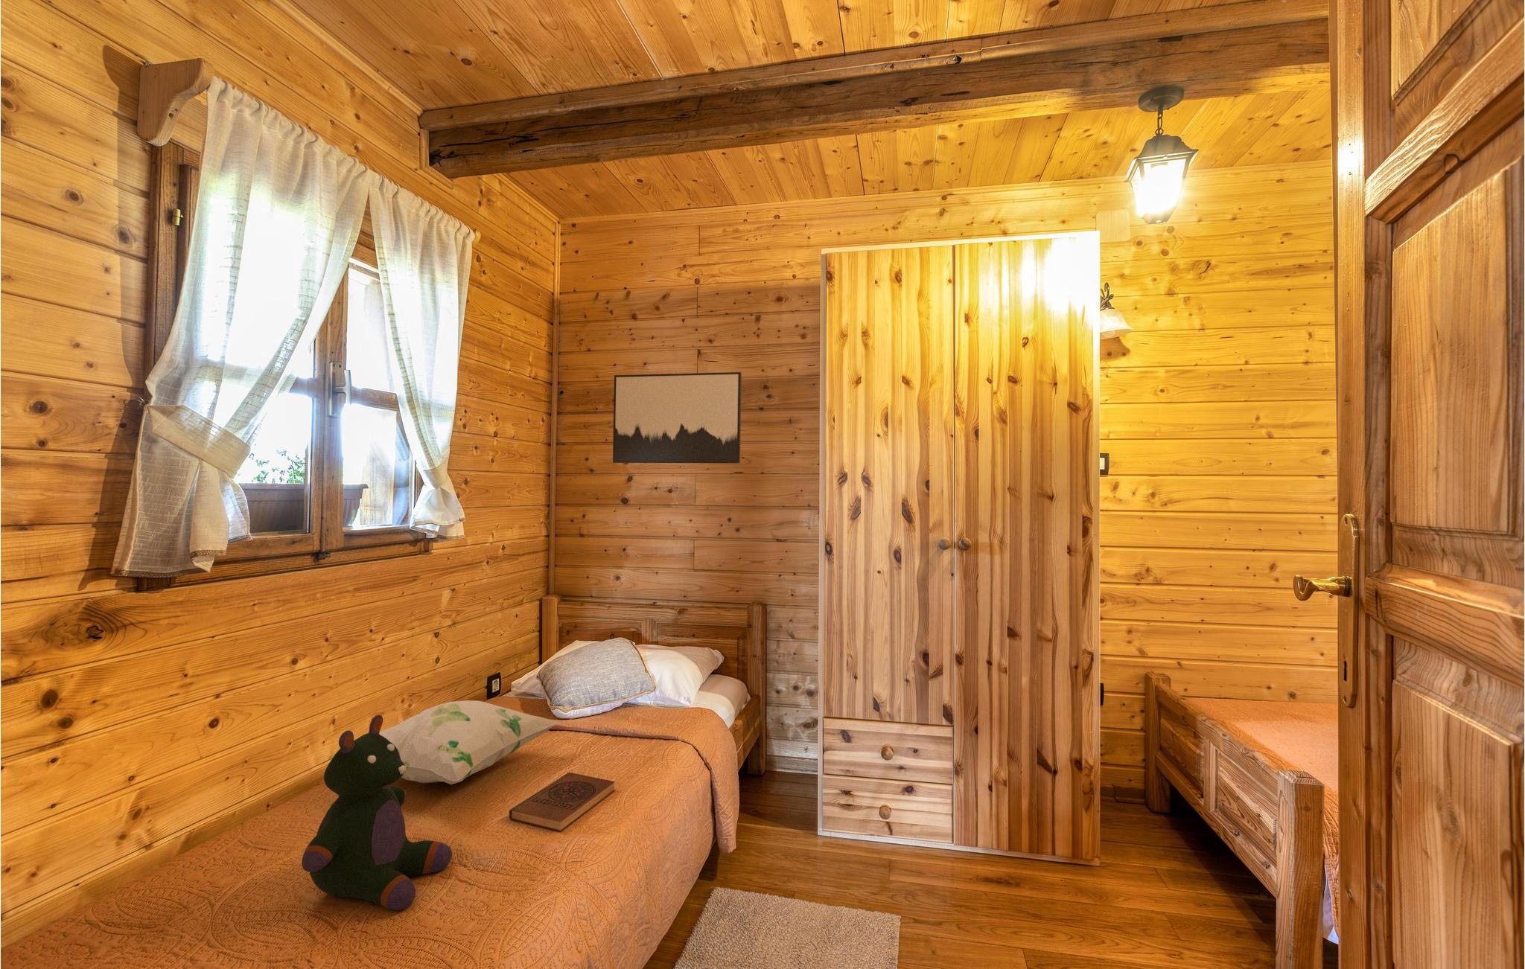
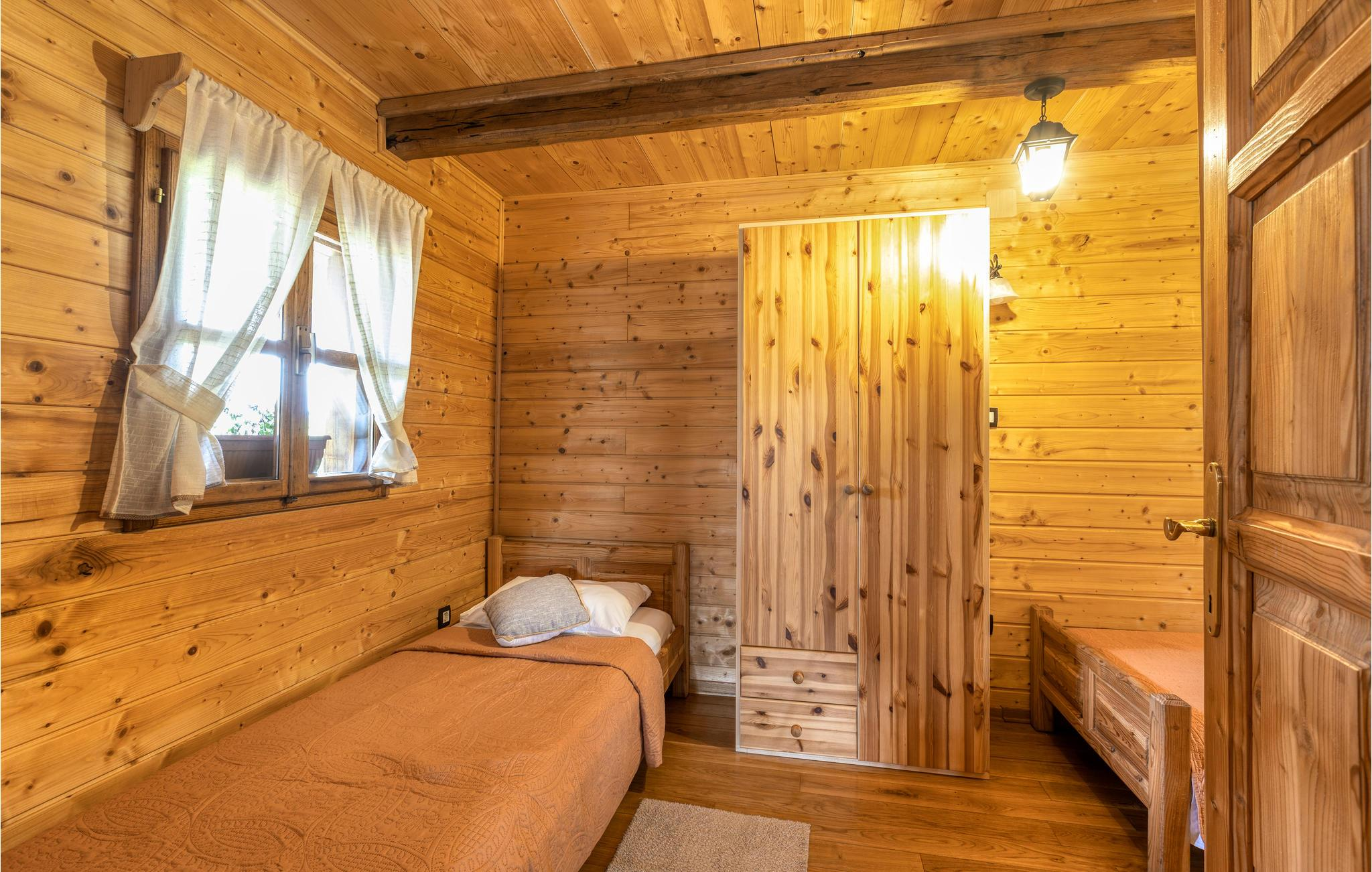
- book (565, 799)
- wall art (676, 418)
- decorative pillow (452, 738)
- stuffed bear (383, 806)
